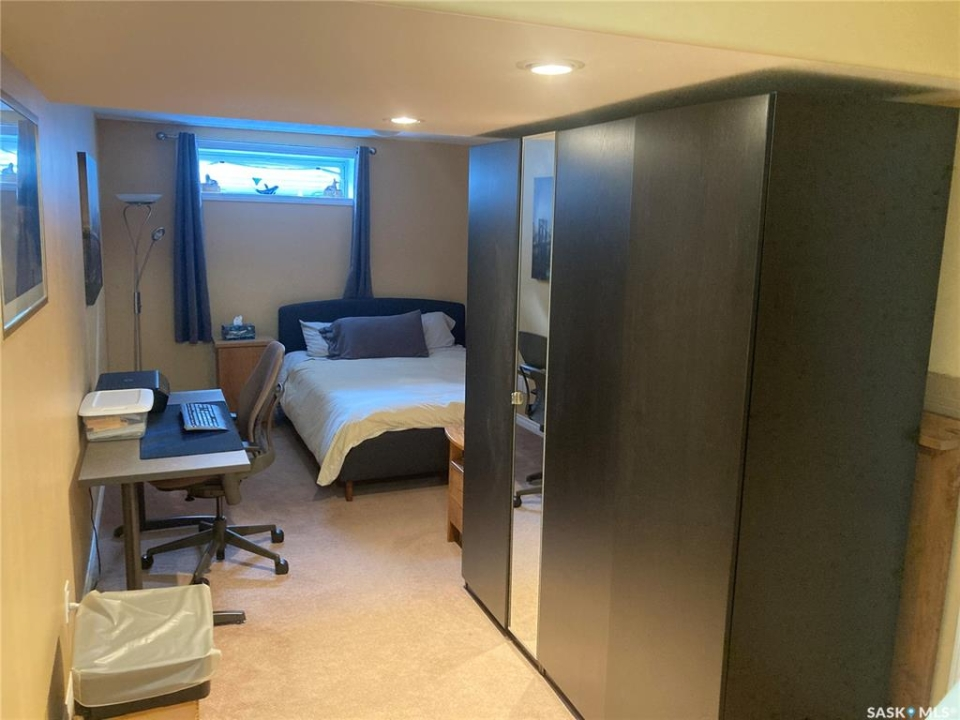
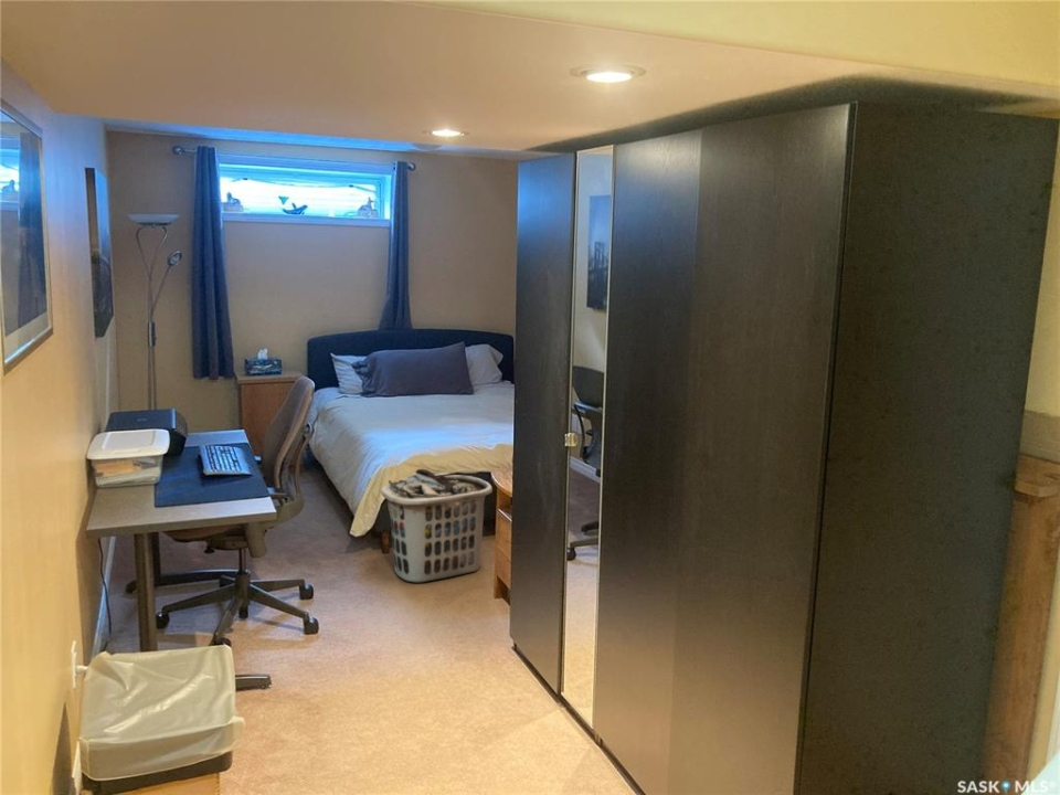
+ clothes hamper (436, 520)
